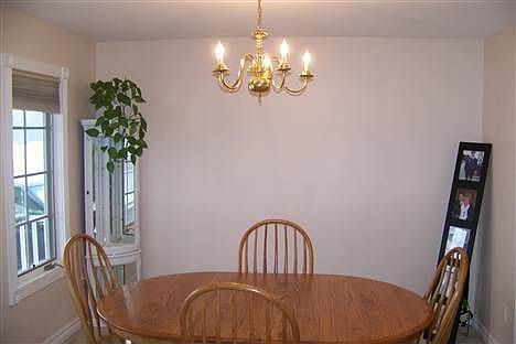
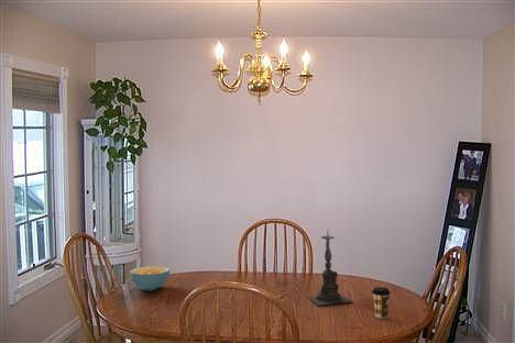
+ cereal bowl (150, 279)
+ candle holder (328, 263)
+ coffee cup (381, 302)
